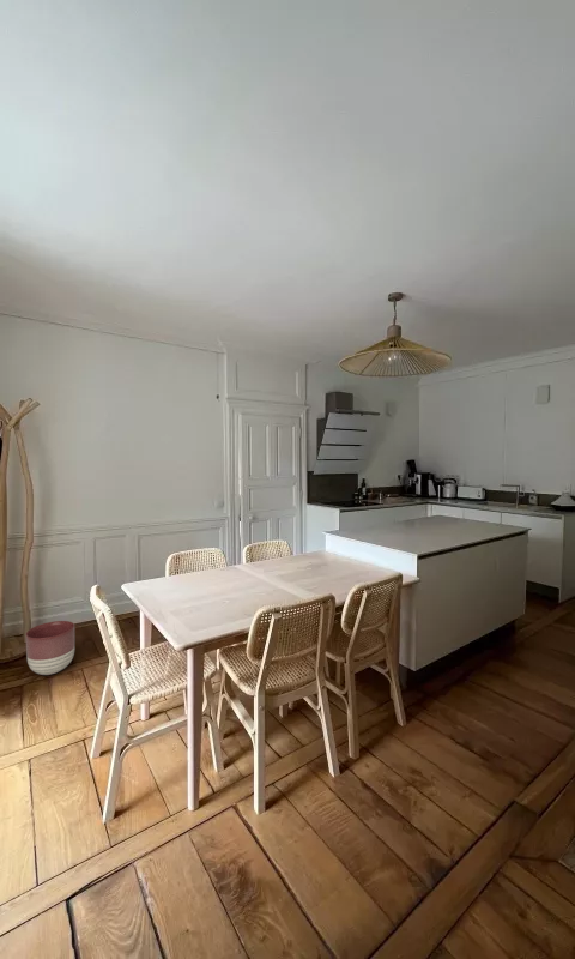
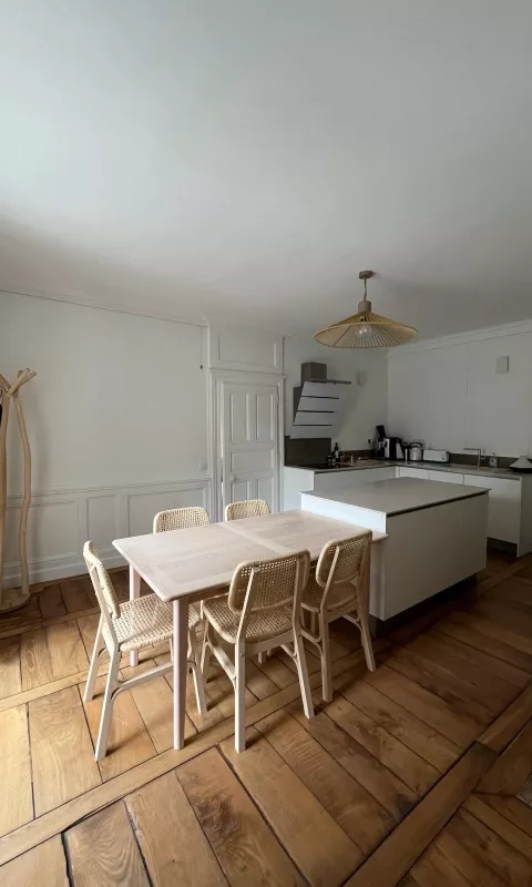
- planter (50, 650)
